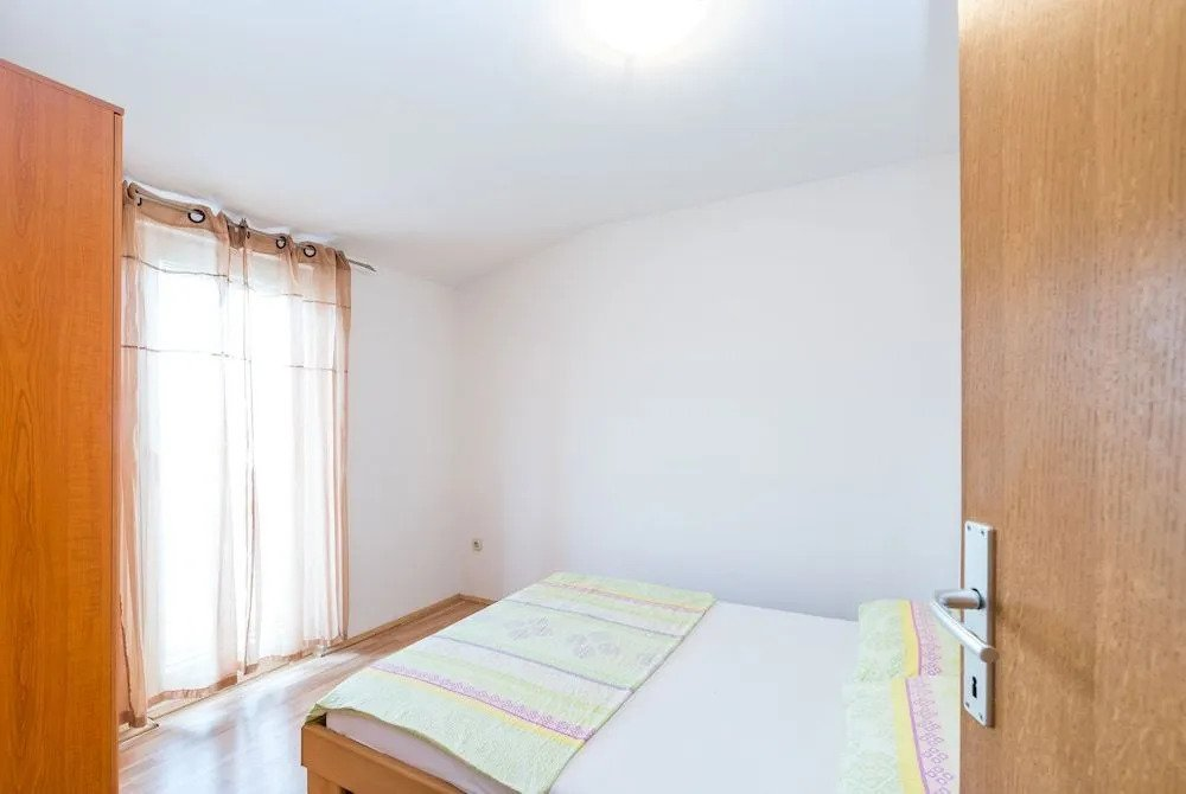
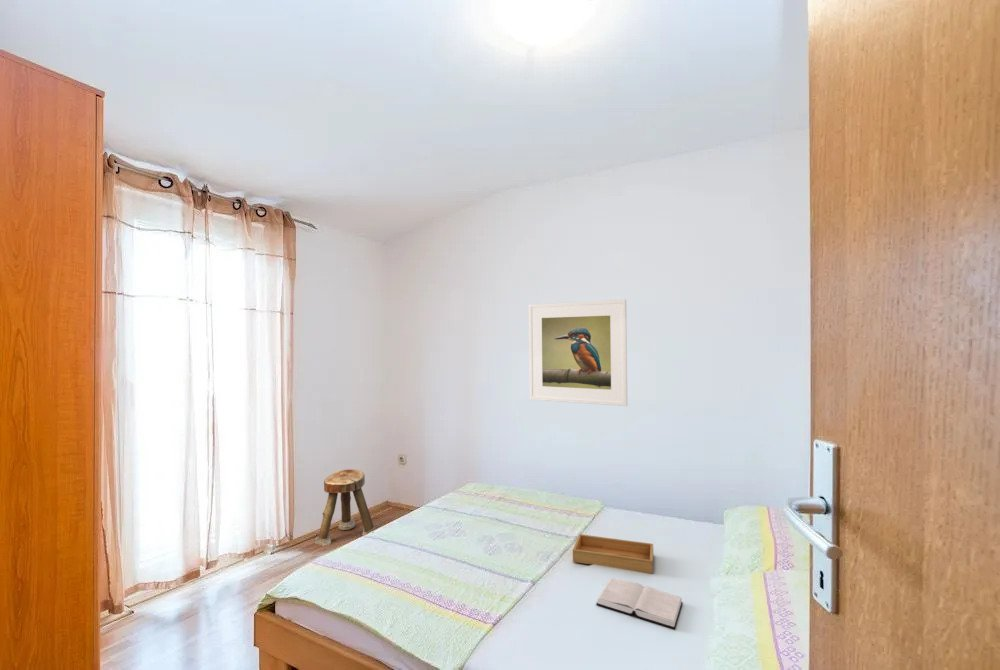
+ tray (613, 553)
+ stool (344, 505)
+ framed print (575, 352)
+ hardback book (639, 599)
